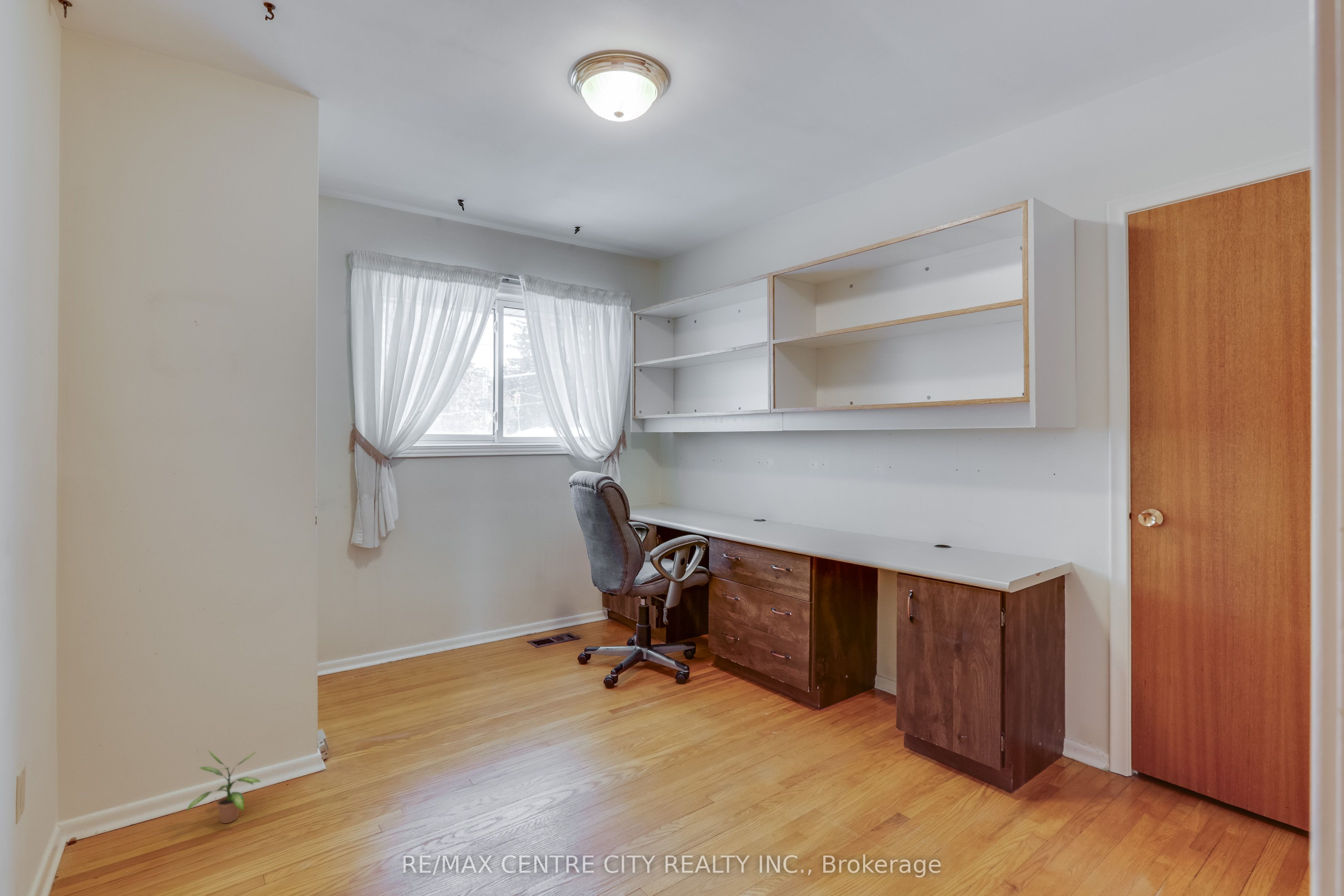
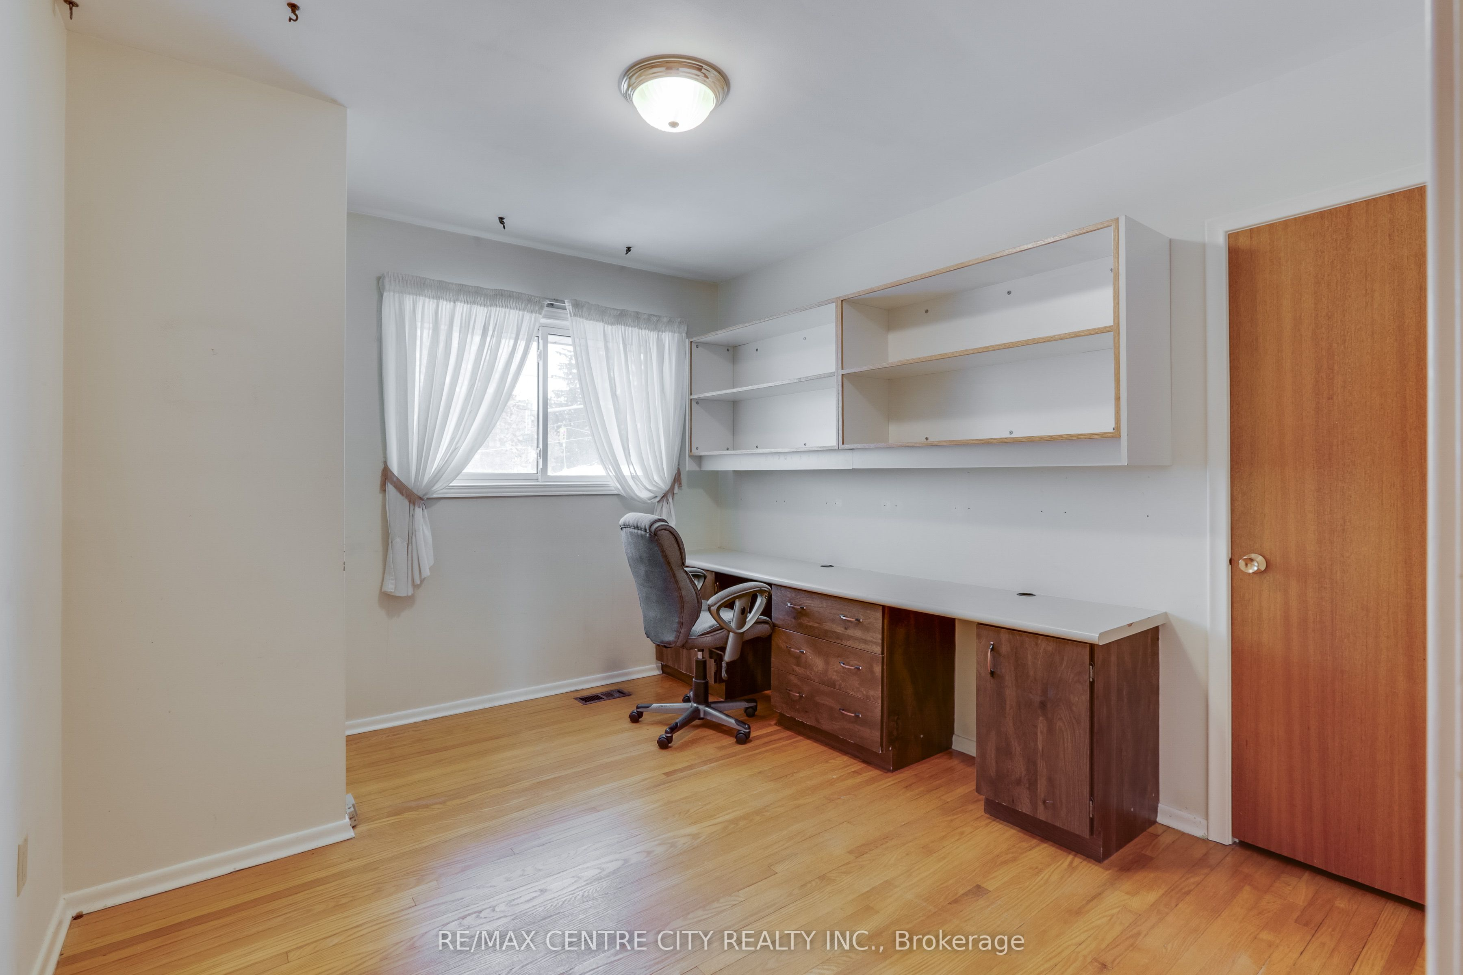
- potted plant (227, 780)
